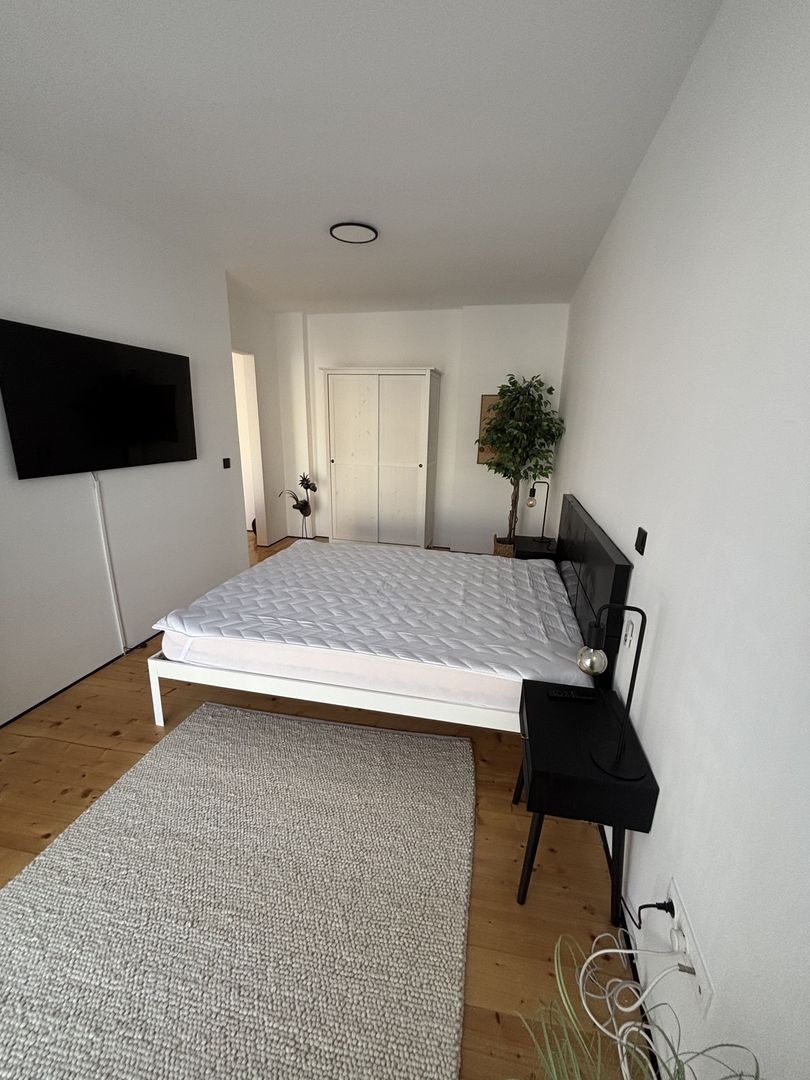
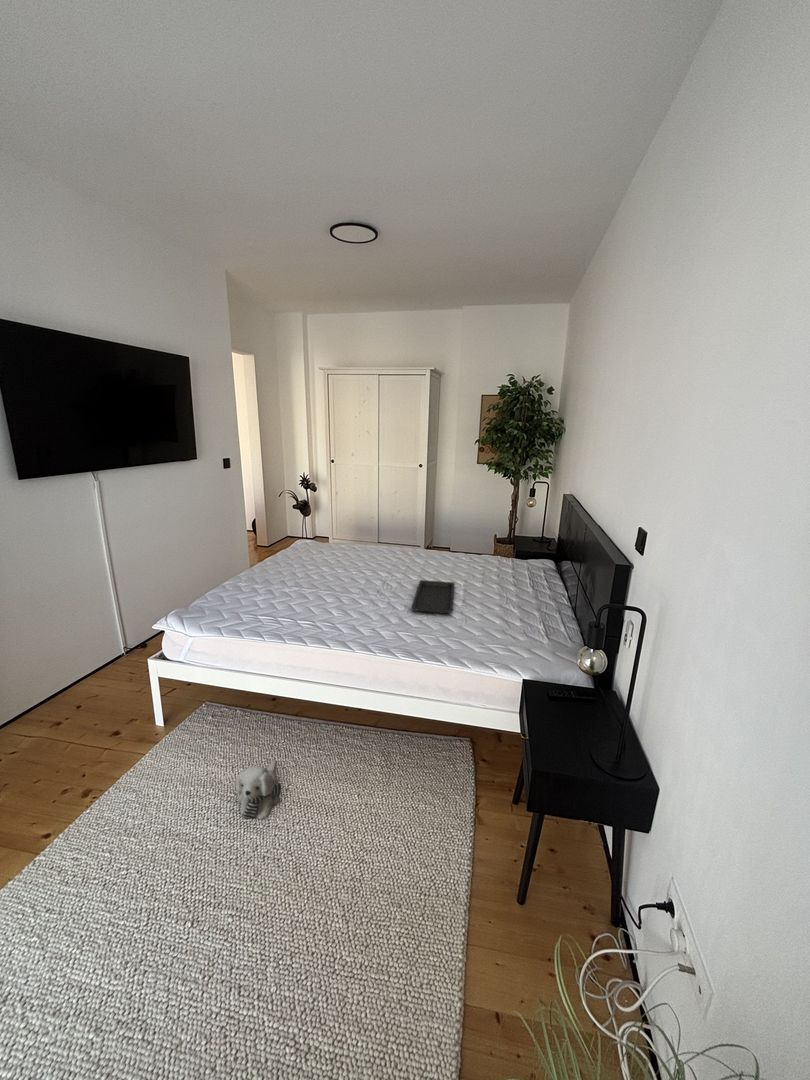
+ serving tray (434, 596)
+ plush toy (265, 776)
